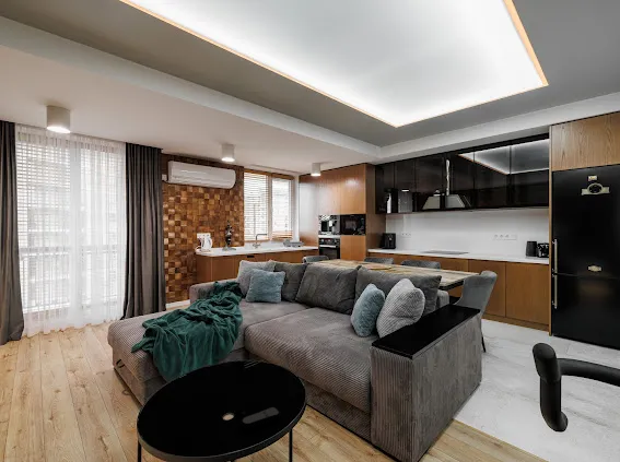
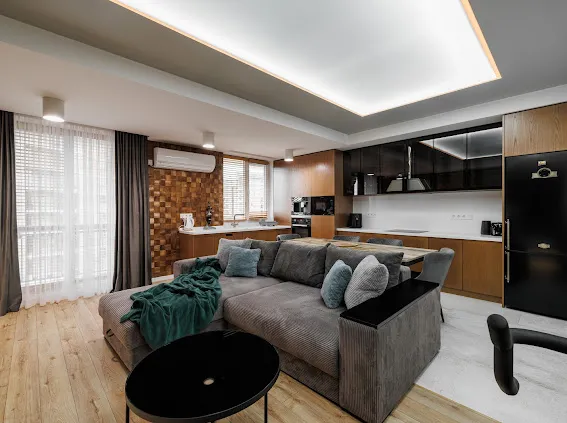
- remote control (260, 417)
